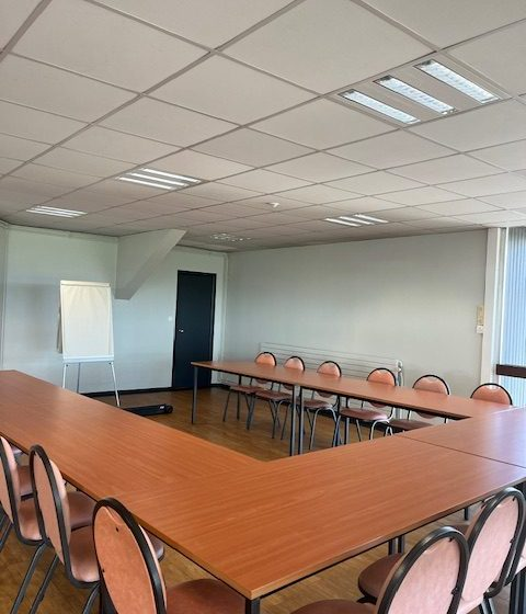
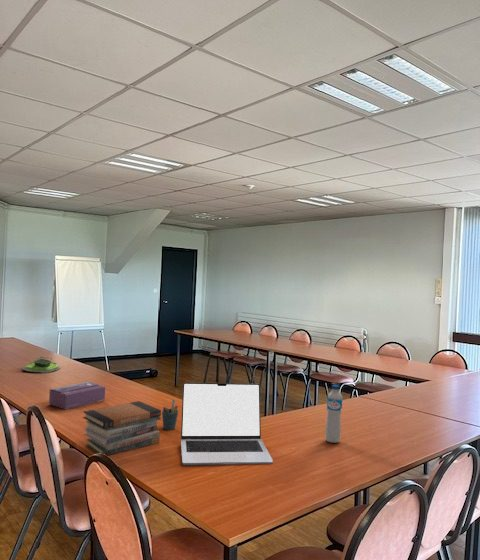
+ laptop (224, 420)
+ book stack (122, 427)
+ water bottle (334, 413)
+ tissue box (77, 394)
+ plant pot (41, 363)
+ pen holder (170, 414)
